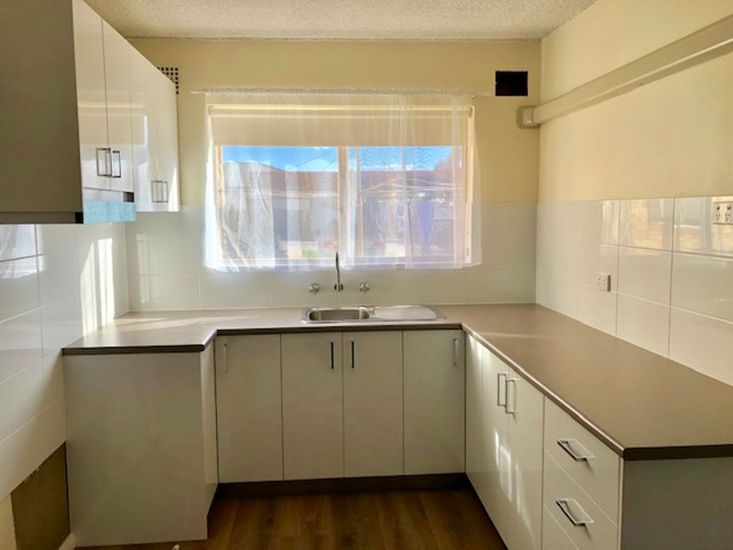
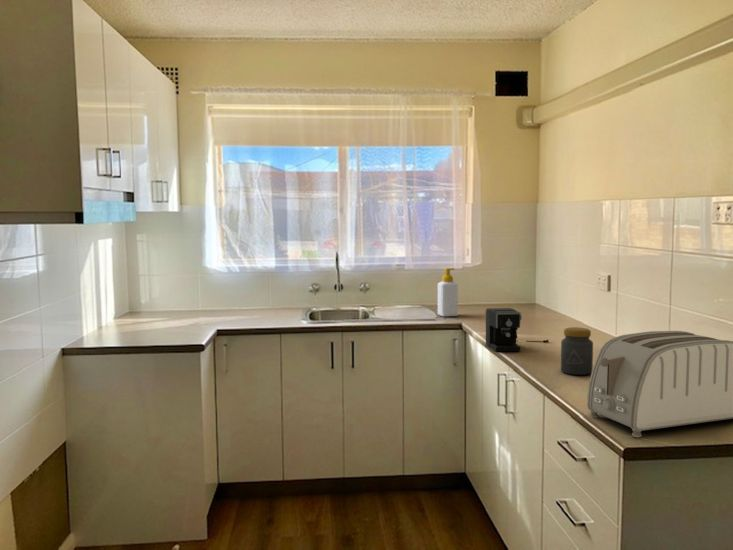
+ toaster (669, 377)
+ soap bottle (447, 292)
+ jar (576, 350)
+ coffee maker (519, 327)
